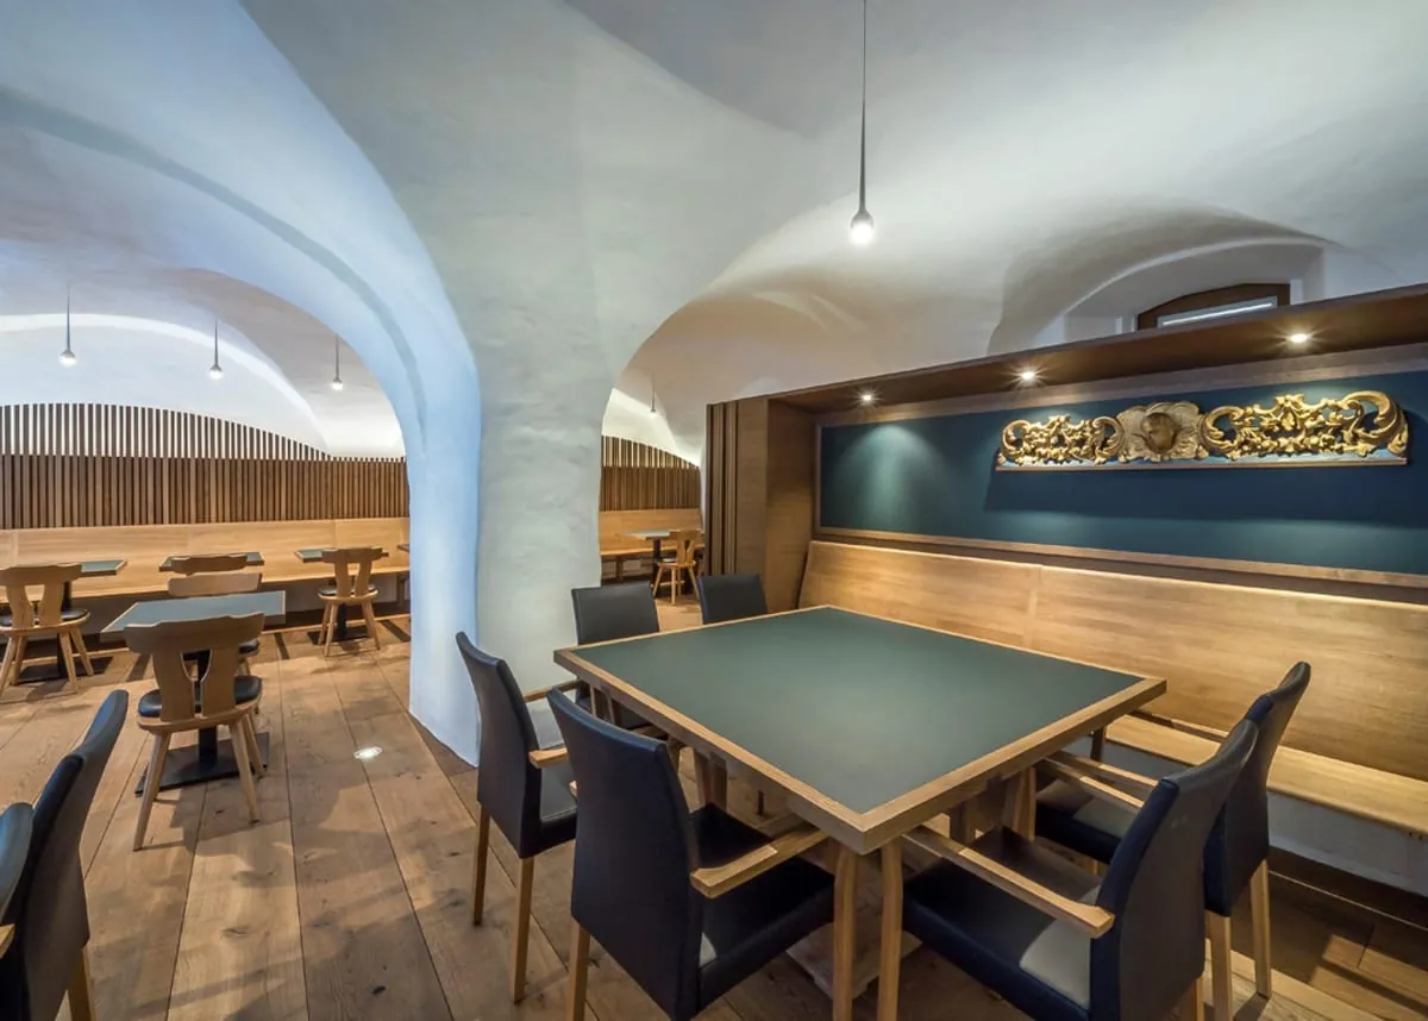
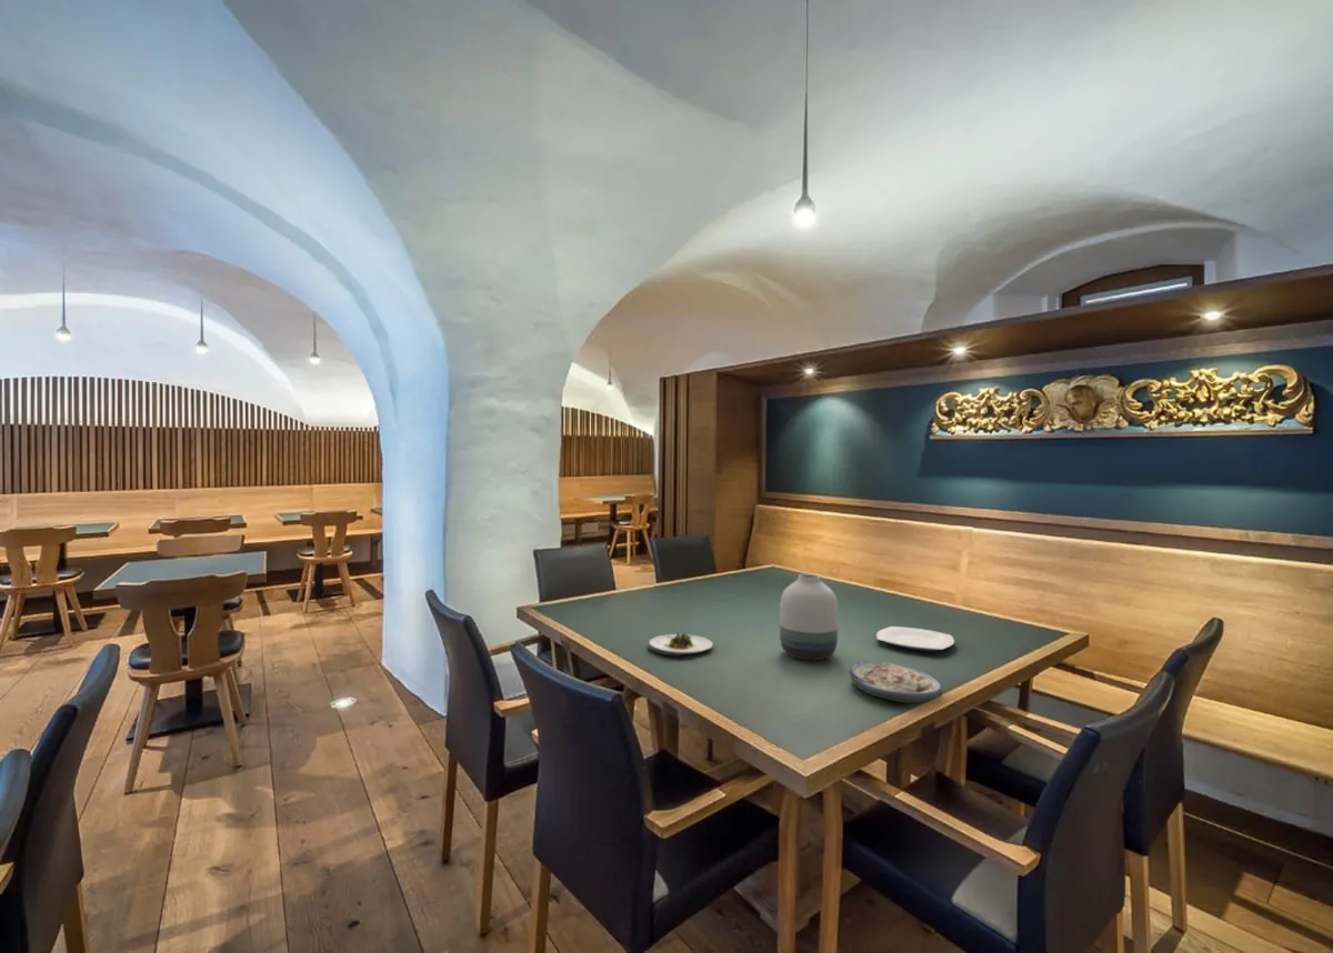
+ salad plate (680, 640)
+ plate (914, 640)
+ vase (809, 615)
+ soup (894, 678)
